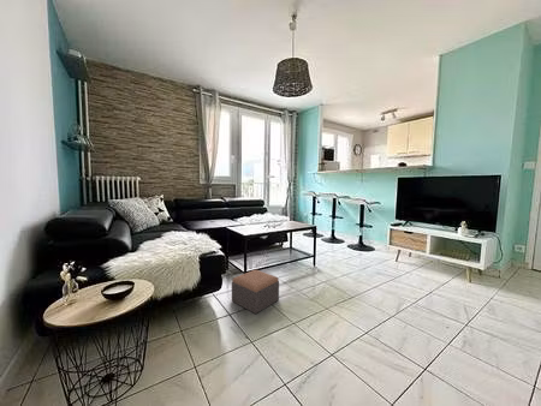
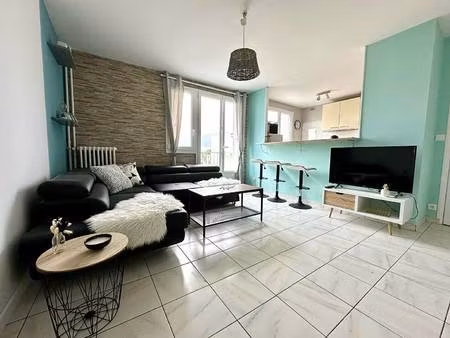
- footstool (255, 288)
